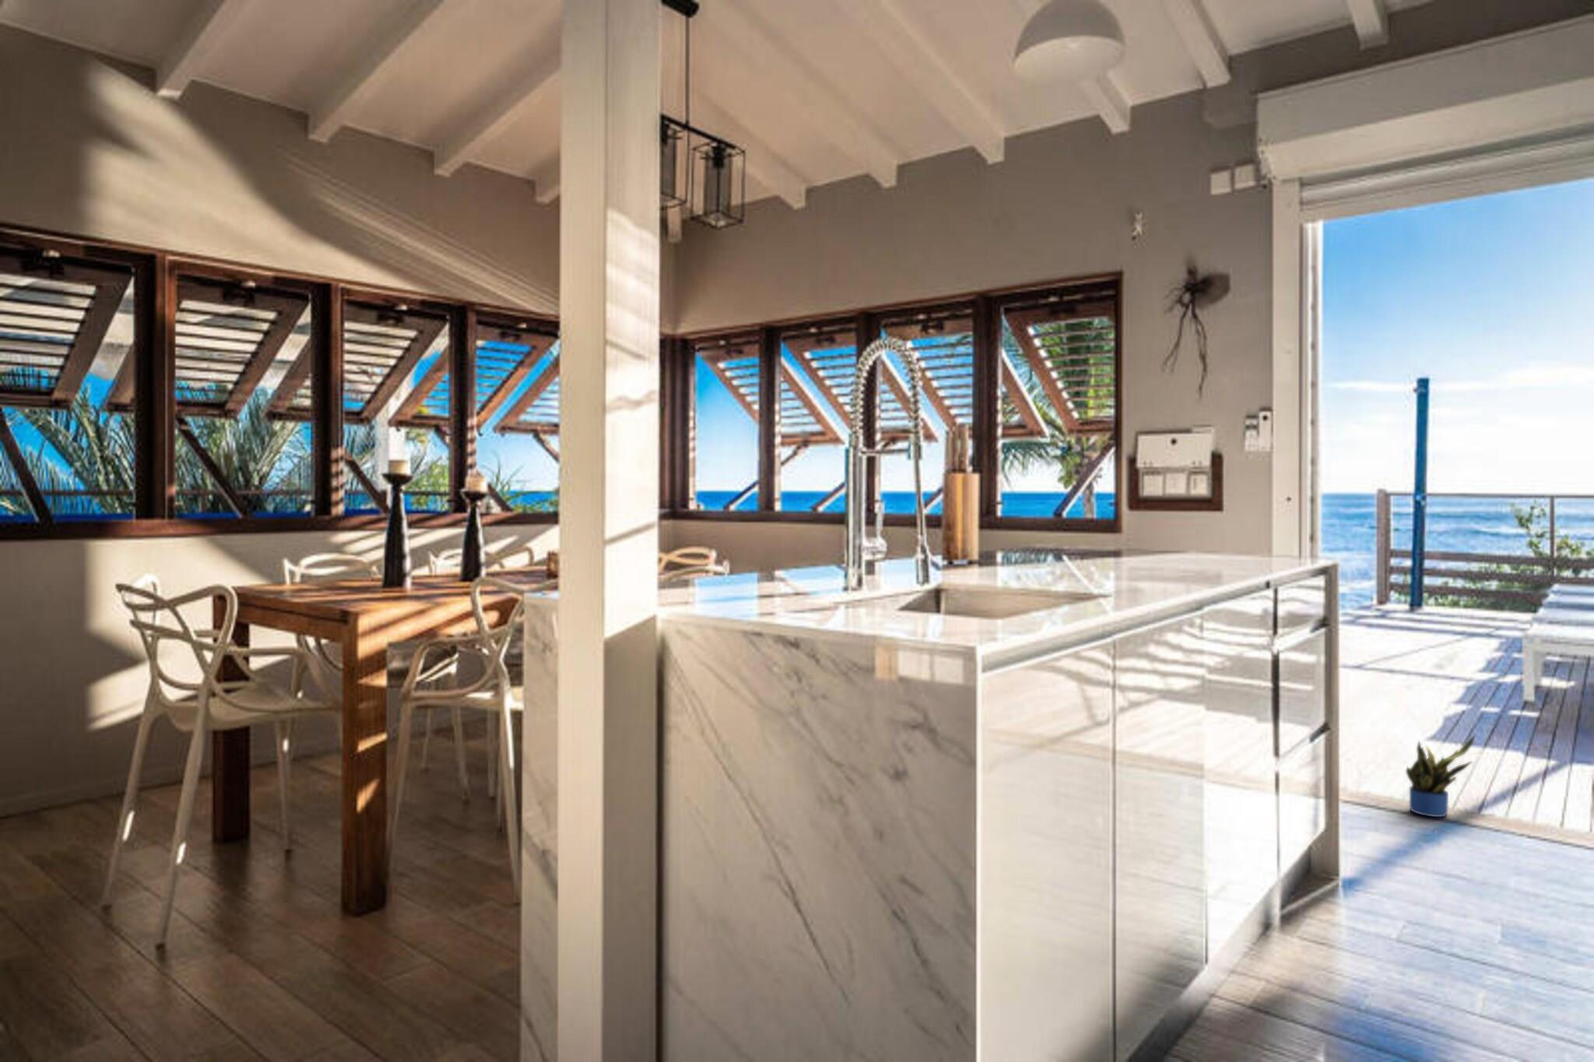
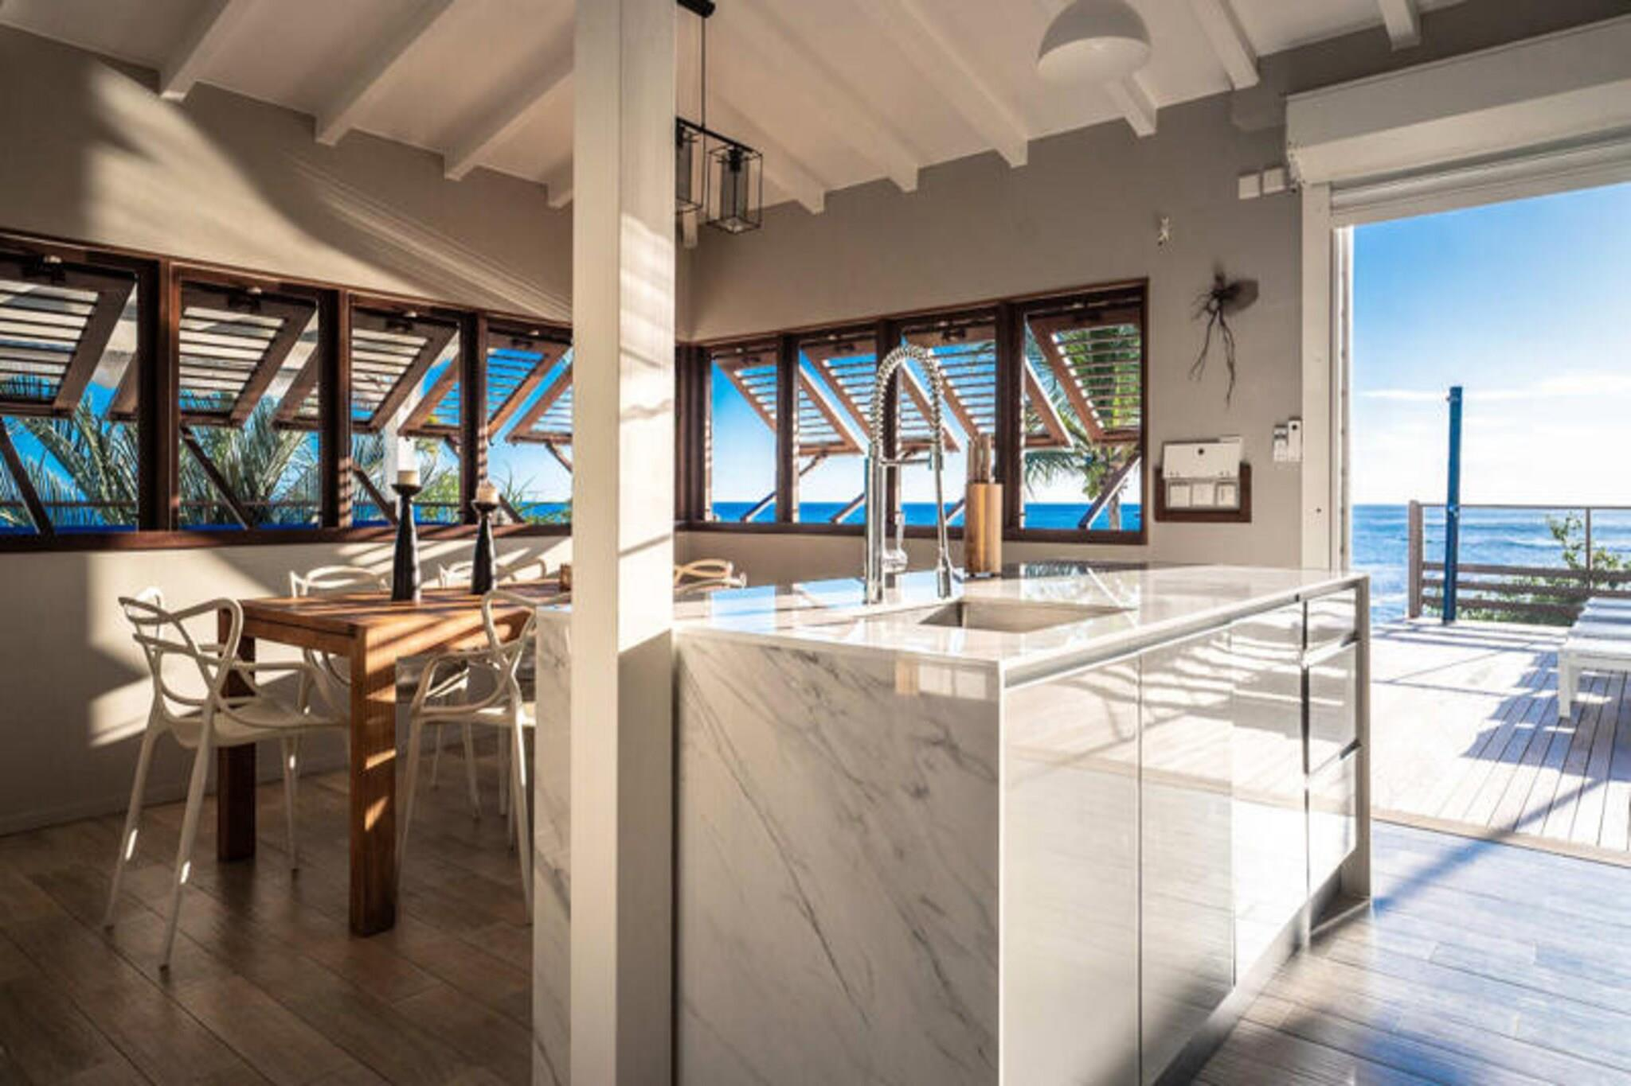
- potted plant (1441, 772)
